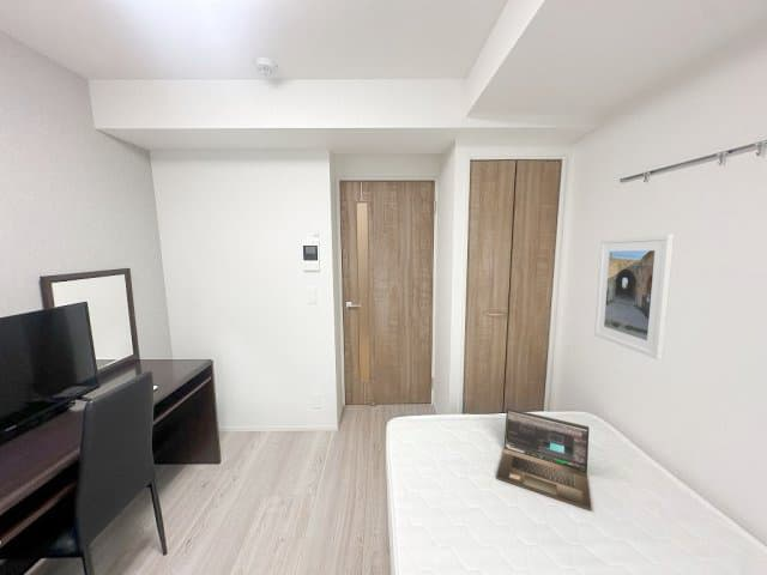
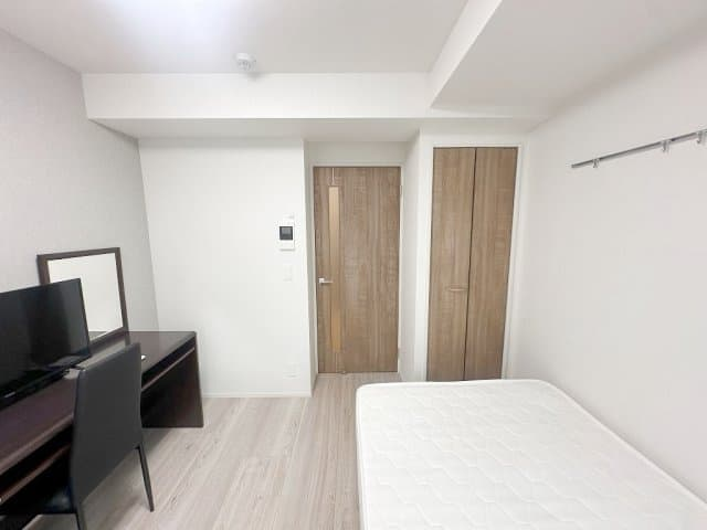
- laptop (543, 452)
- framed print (628, 292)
